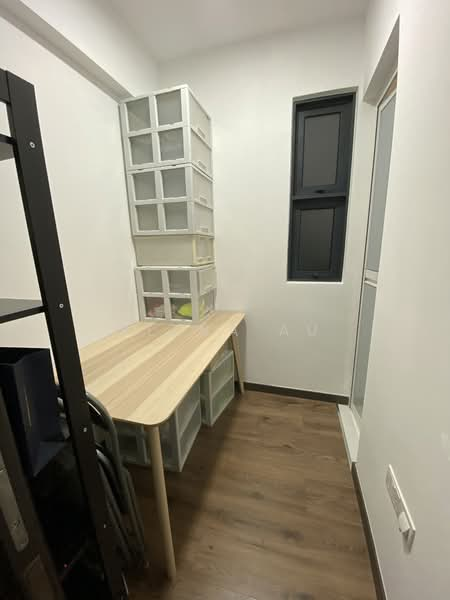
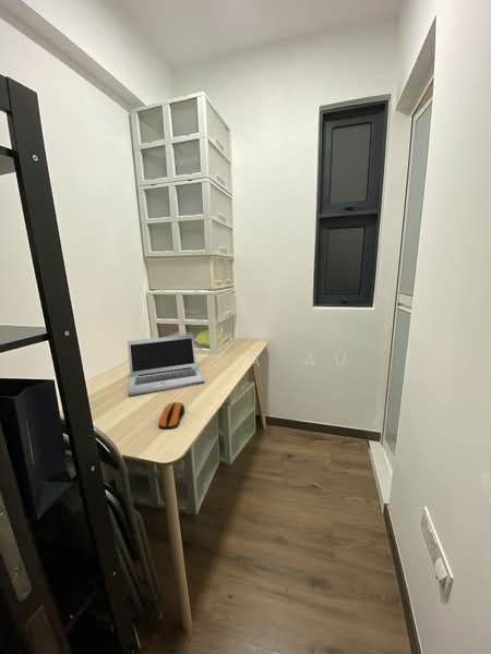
+ laptop (164, 361)
+ computer mouse (172, 412)
